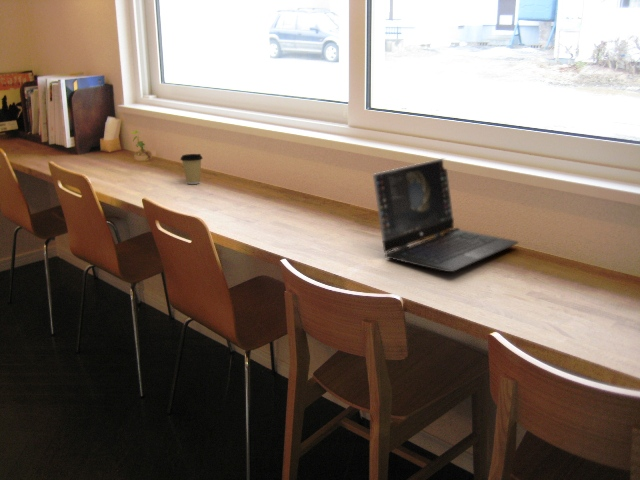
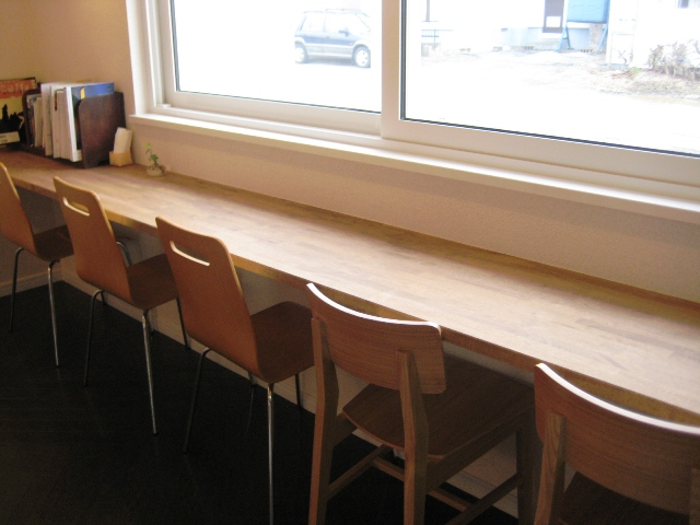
- coffee cup (192, 168)
- laptop (447, 211)
